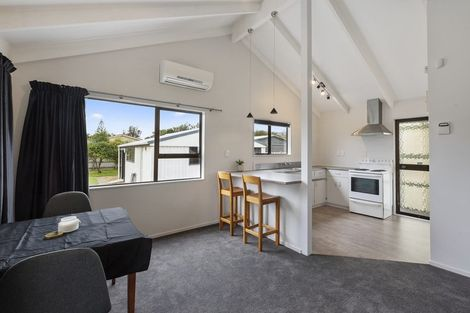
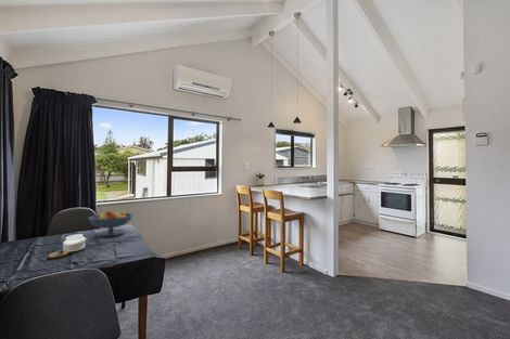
+ fruit bowl (111, 221)
